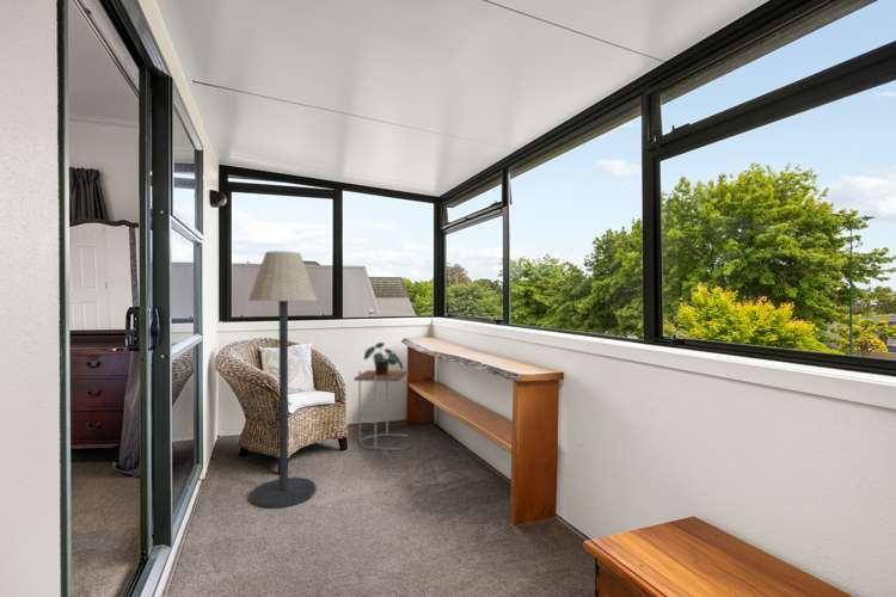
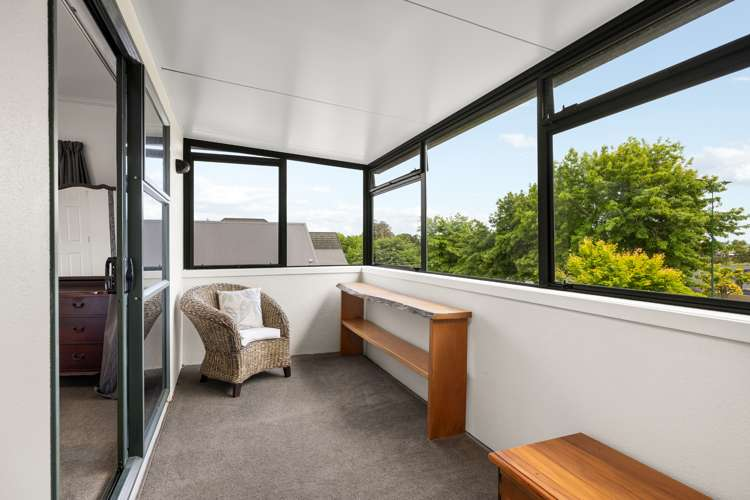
- floor lamp (283, 373)
- potted plant (382, 357)
- side table (386, 406)
